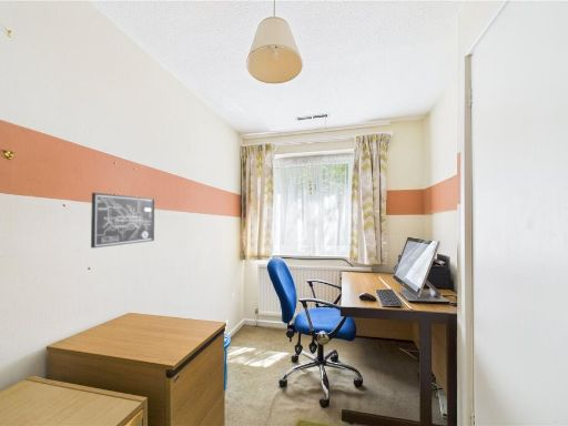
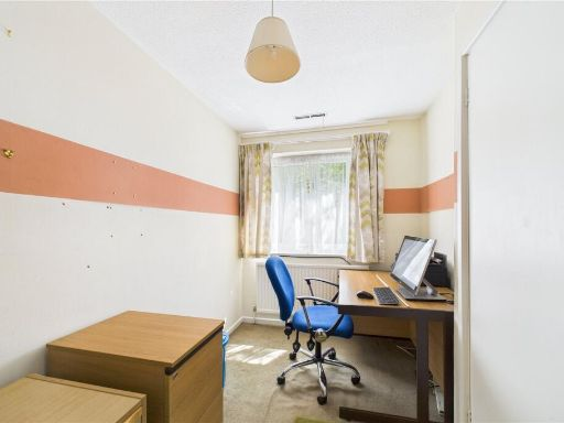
- wall art (126, 220)
